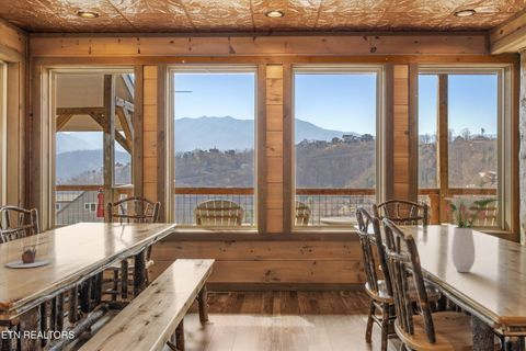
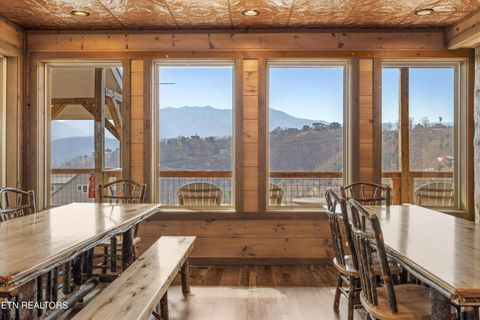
- teapot (27, 254)
- flower arrangement (470, 233)
